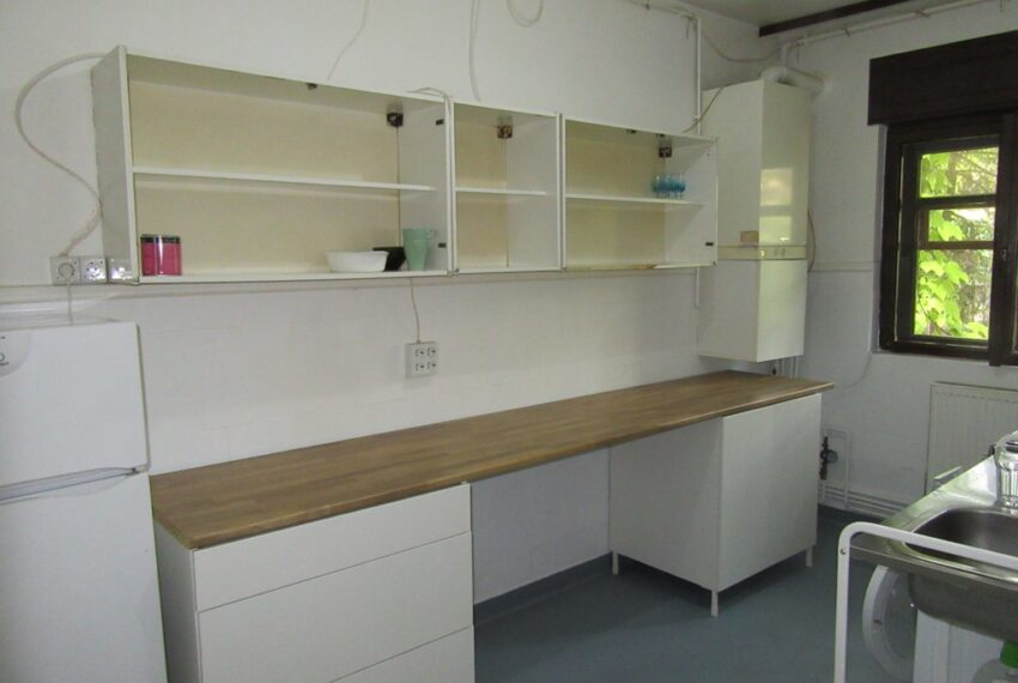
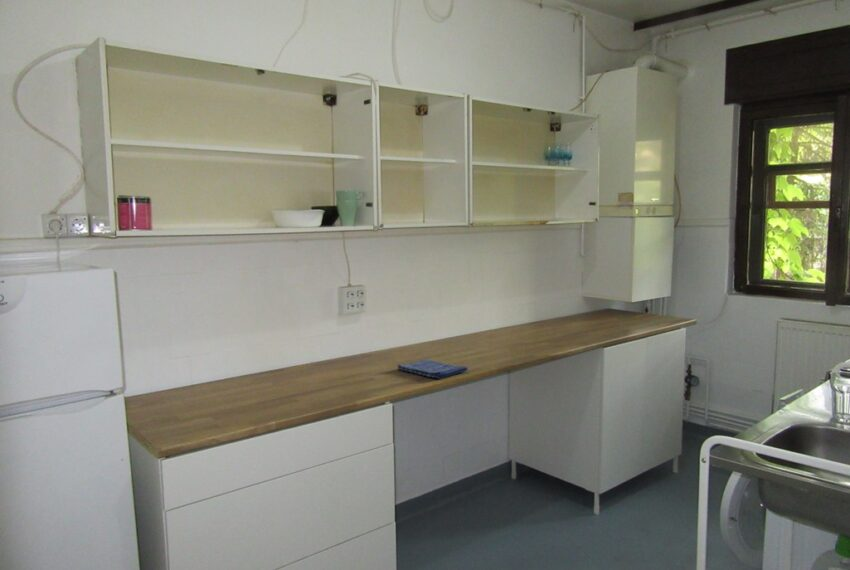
+ dish towel (432, 367)
